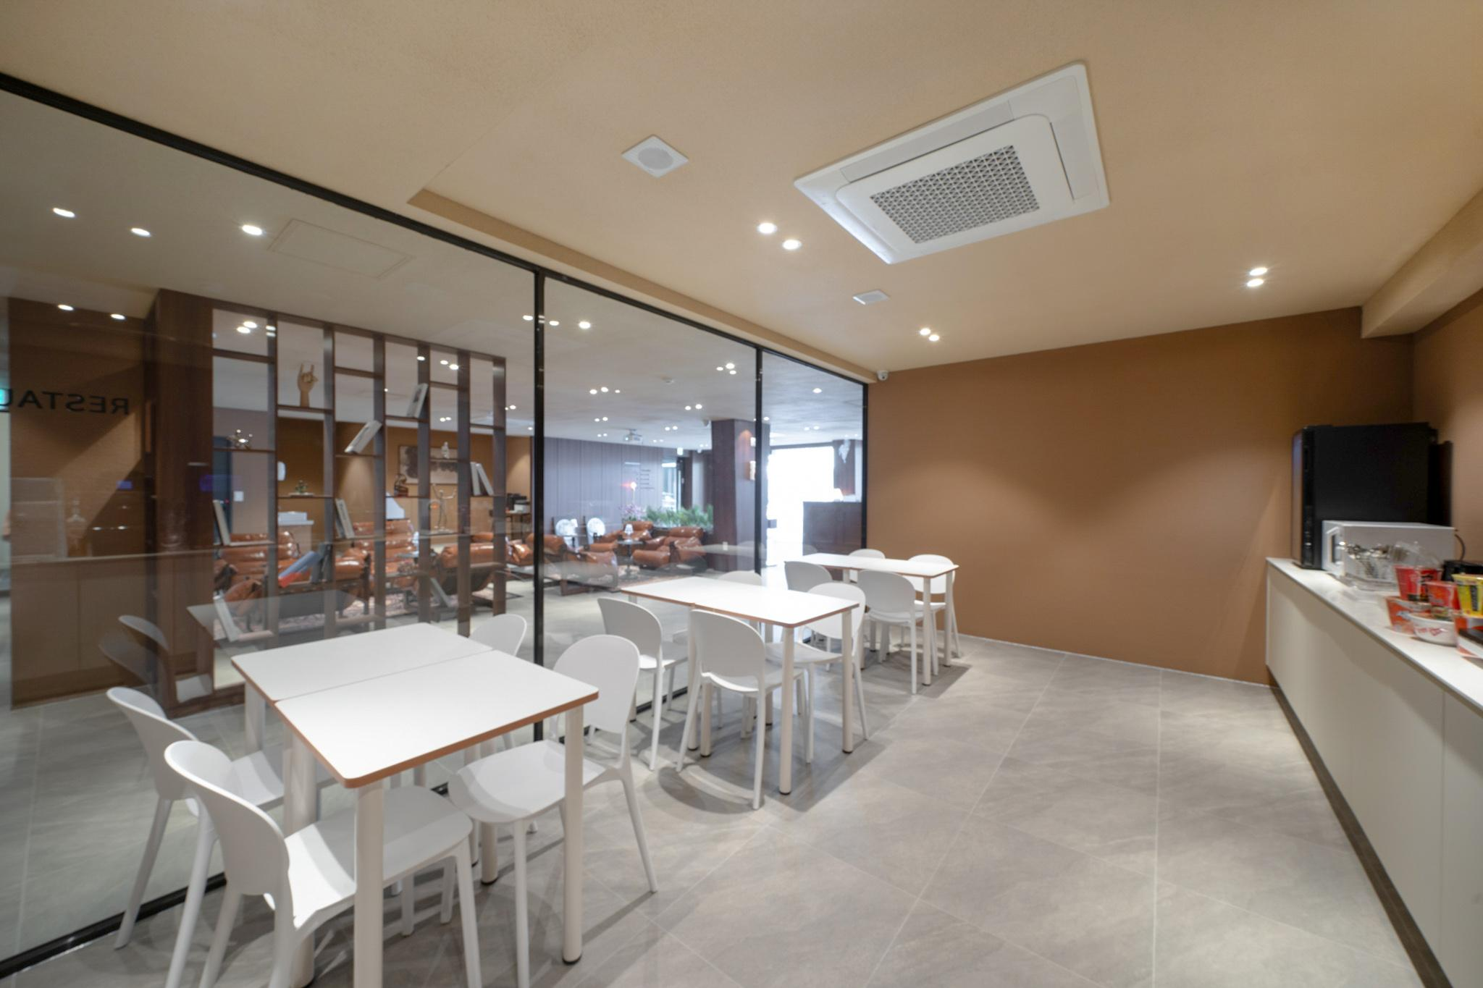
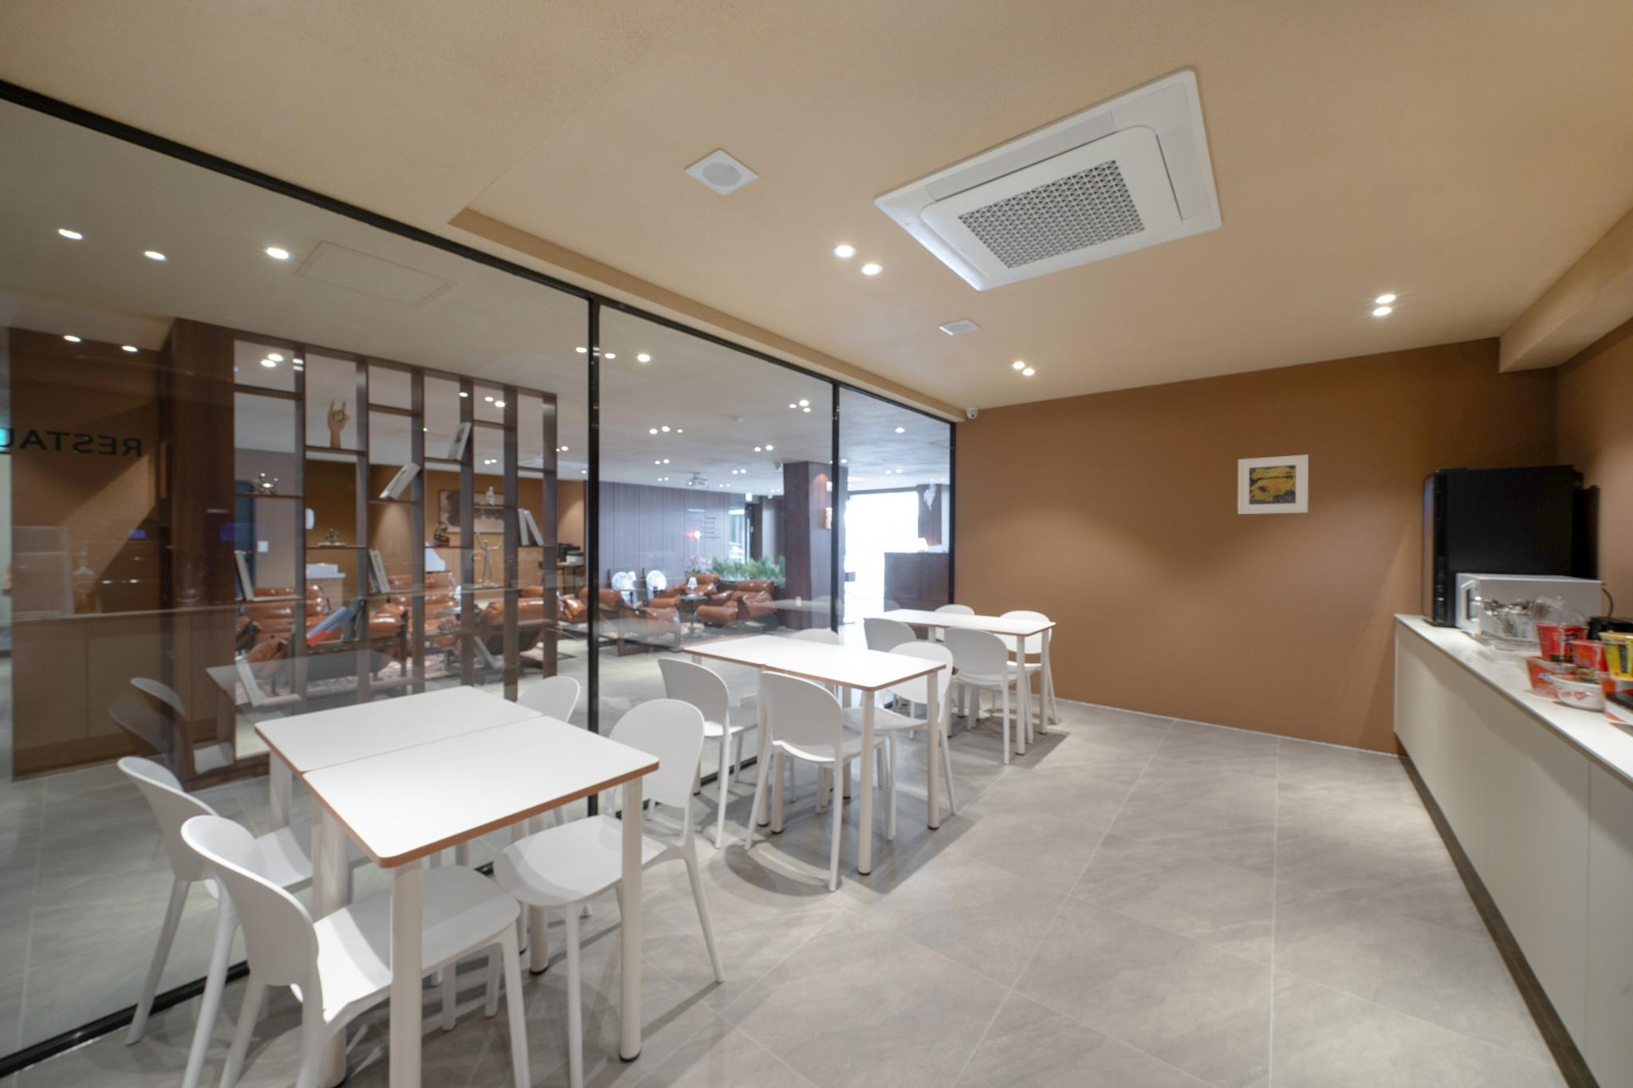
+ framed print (1271, 484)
